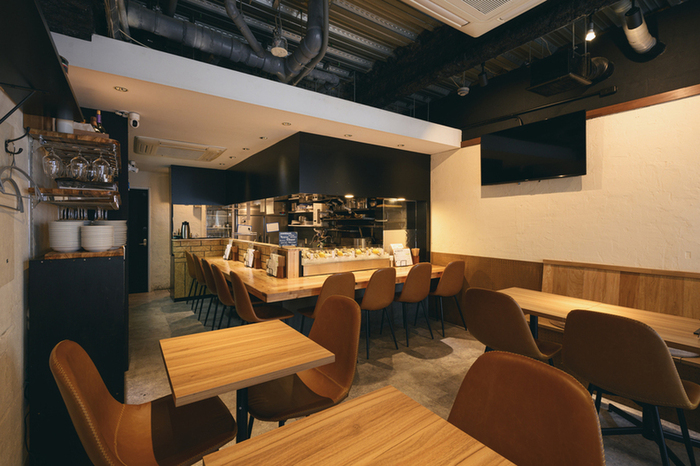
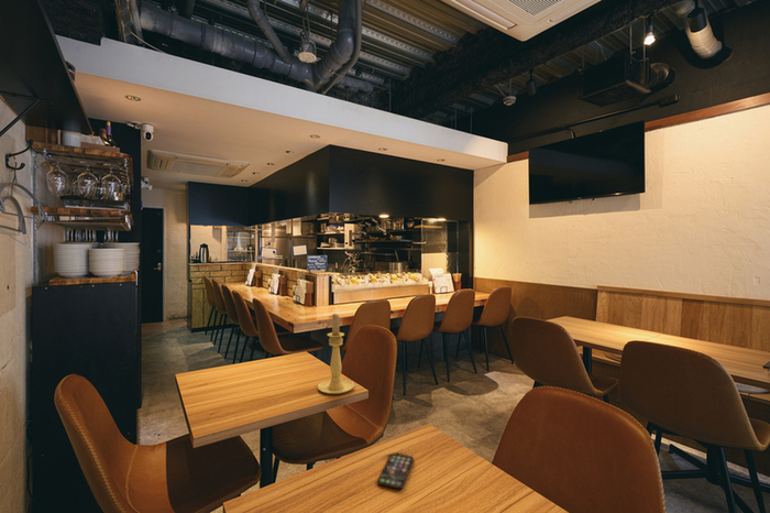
+ candle holder (336, 350)
+ smartphone (396, 469)
